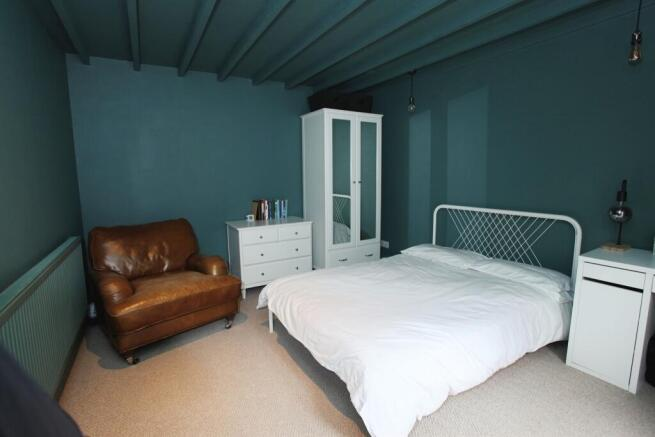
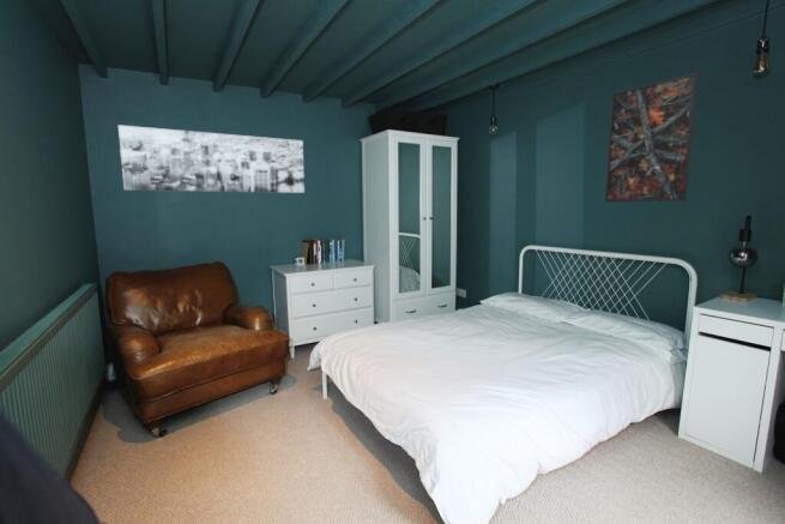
+ wall art (222, 162)
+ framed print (646, 144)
